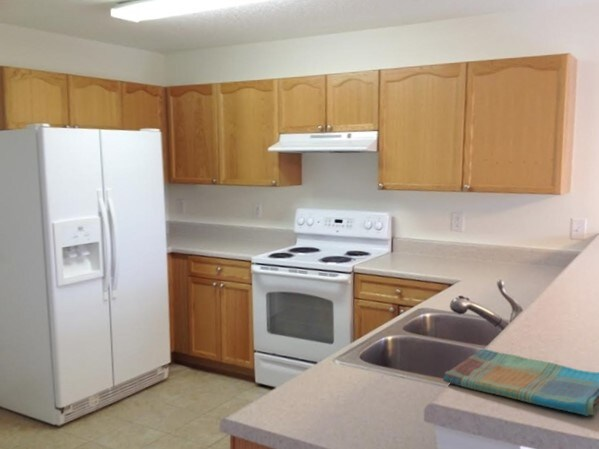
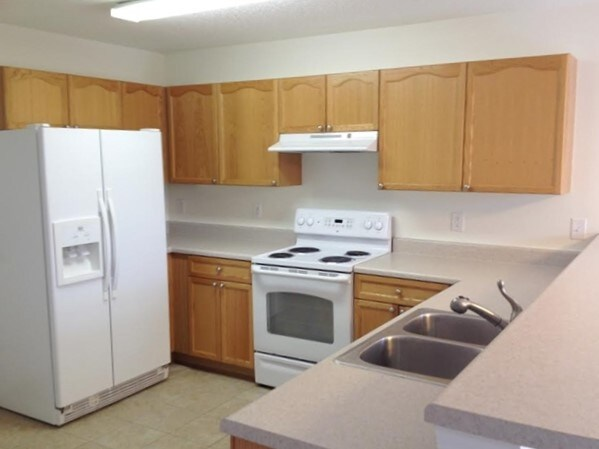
- dish towel (528, 377)
